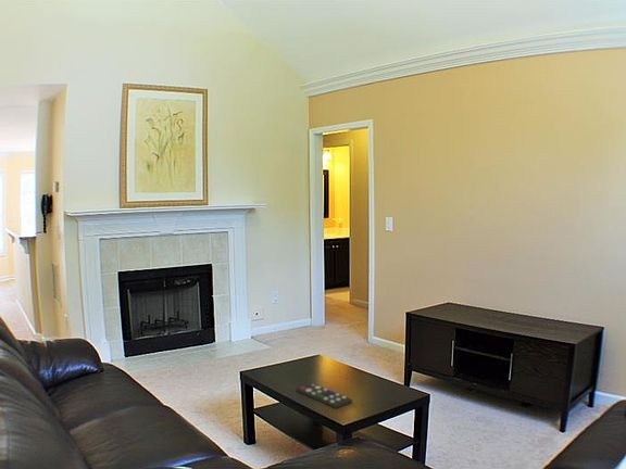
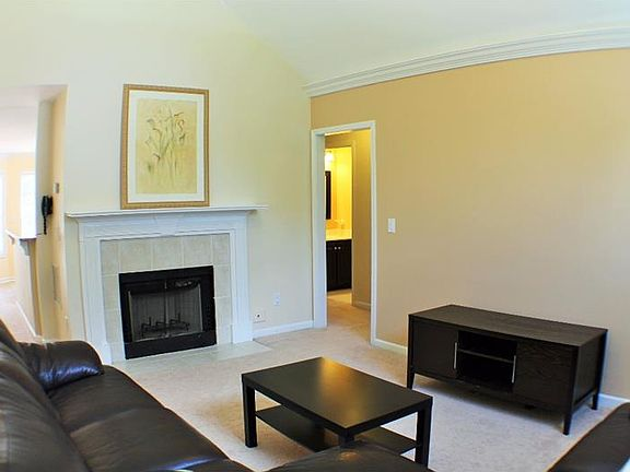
- remote control (323, 394)
